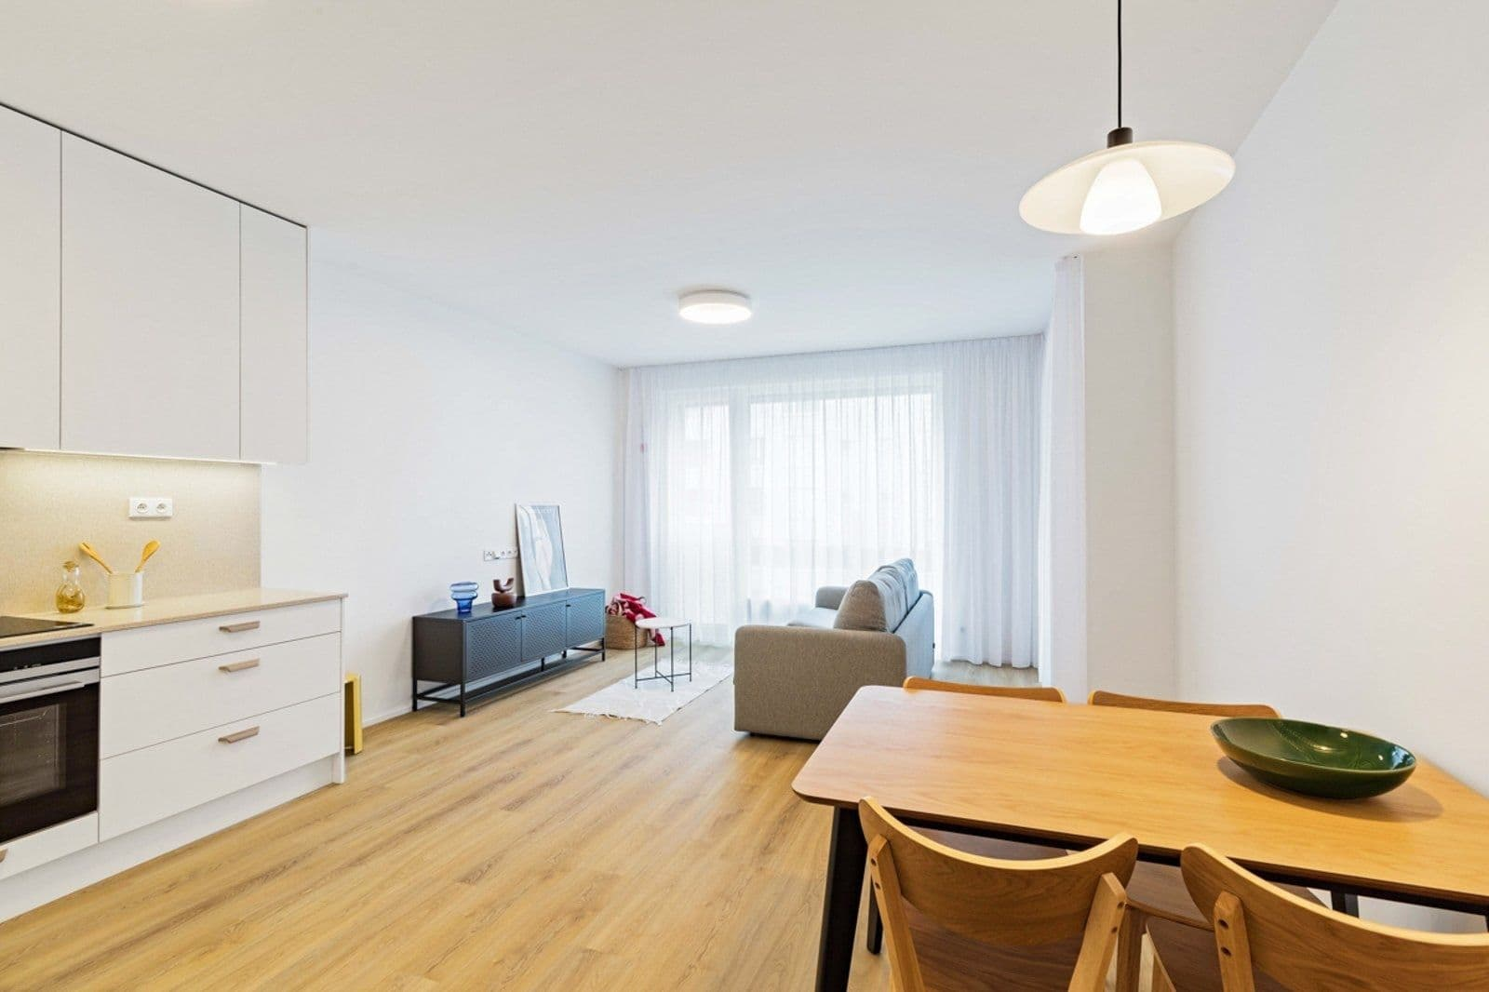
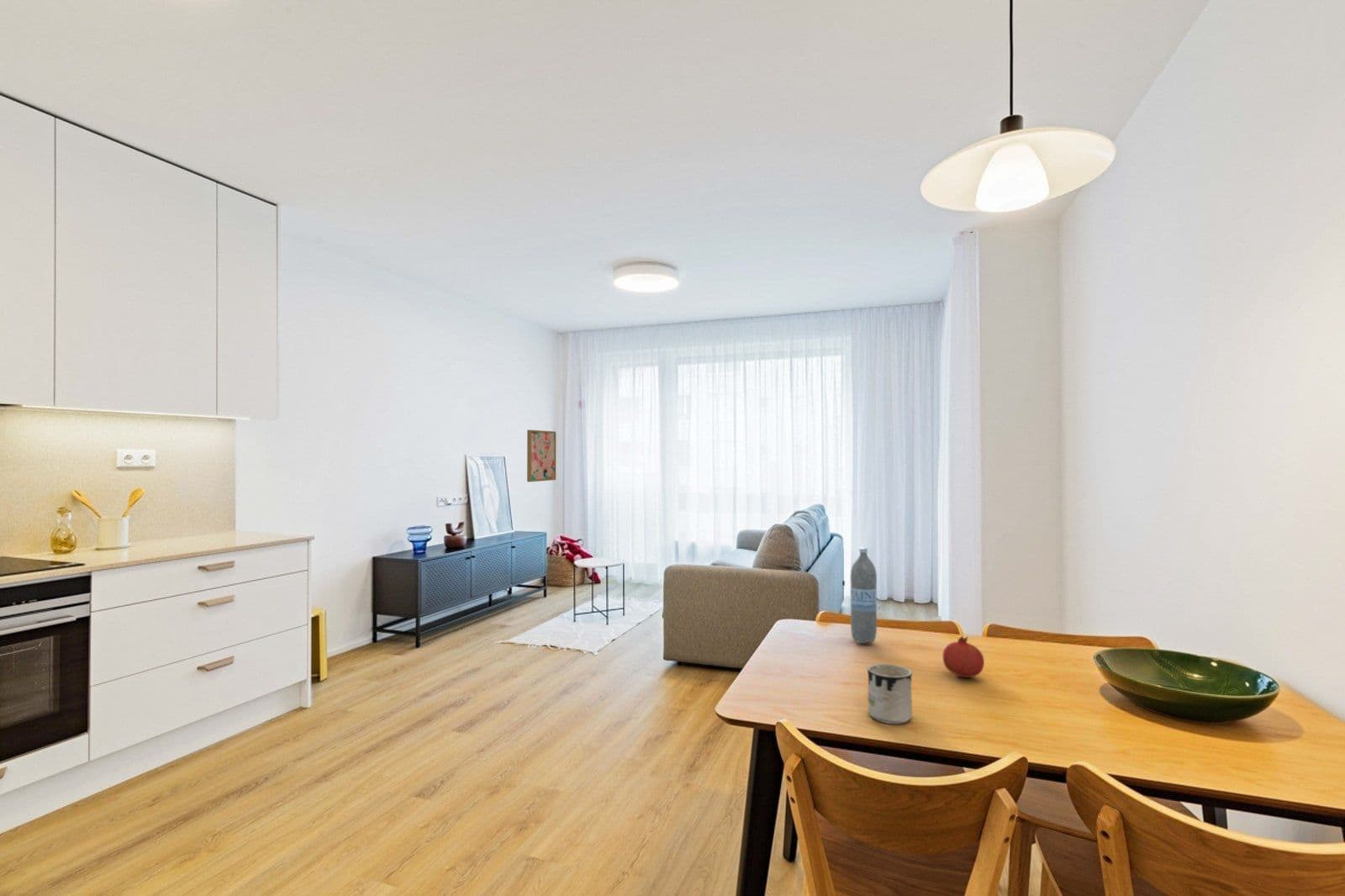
+ mug (893, 691)
+ wall art (541, 456)
+ water bottle (863, 595)
+ fruit (963, 656)
